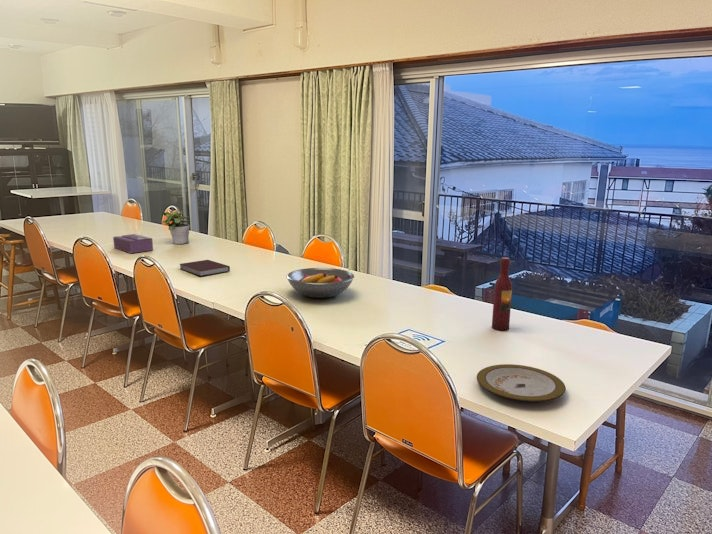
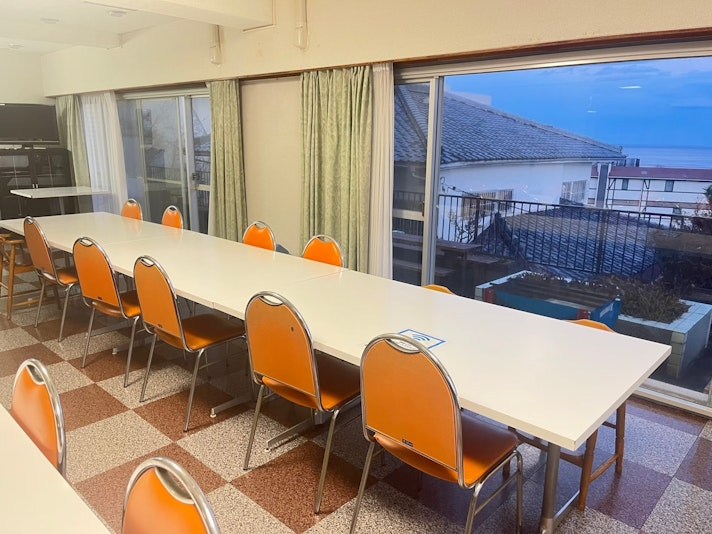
- fruit bowl (320, 282)
- potted plant (174, 226)
- plate (519, 384)
- wine bottle (502, 293)
- notebook (204, 267)
- tissue box (132, 243)
